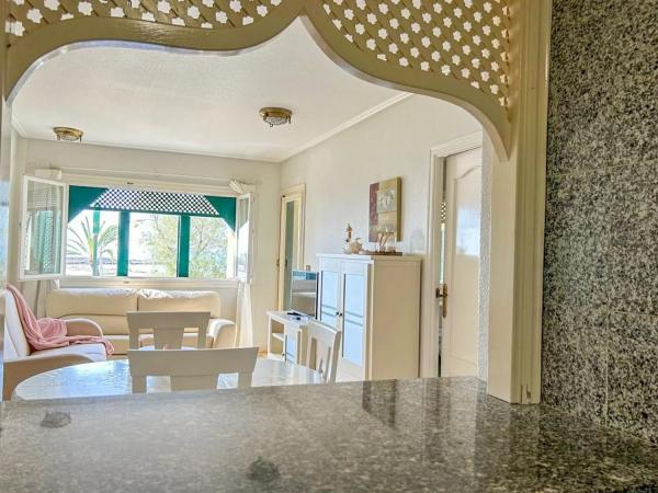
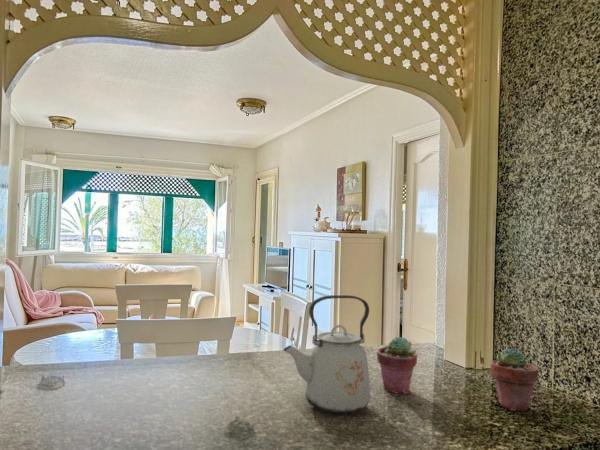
+ potted succulent (397, 362)
+ kettle (326, 350)
+ potted succulent (514, 376)
